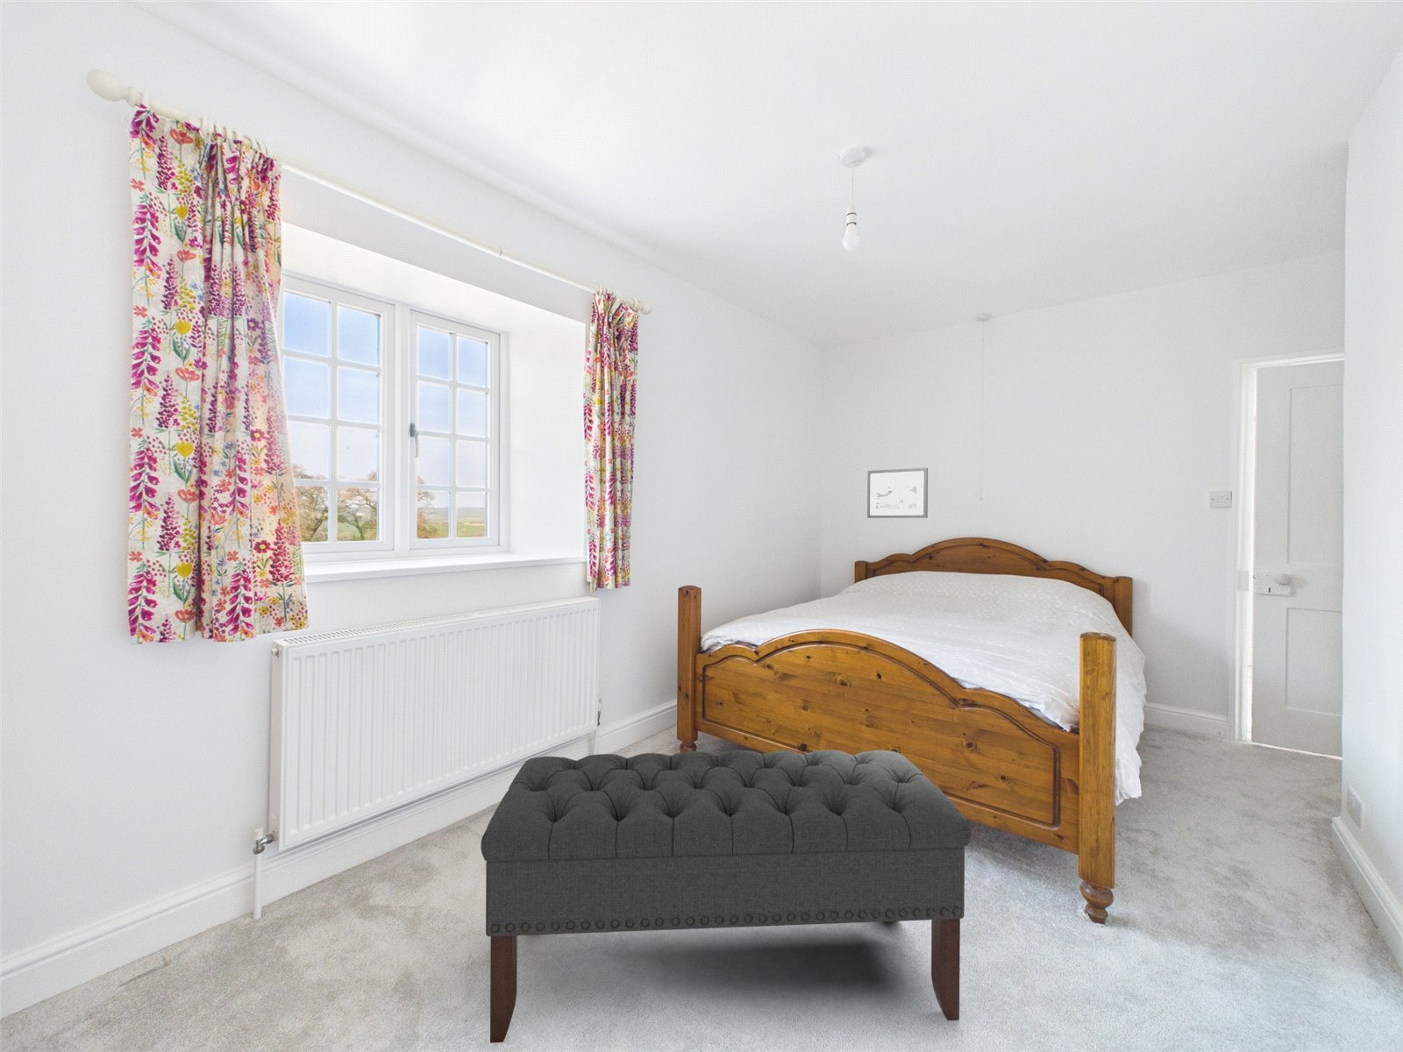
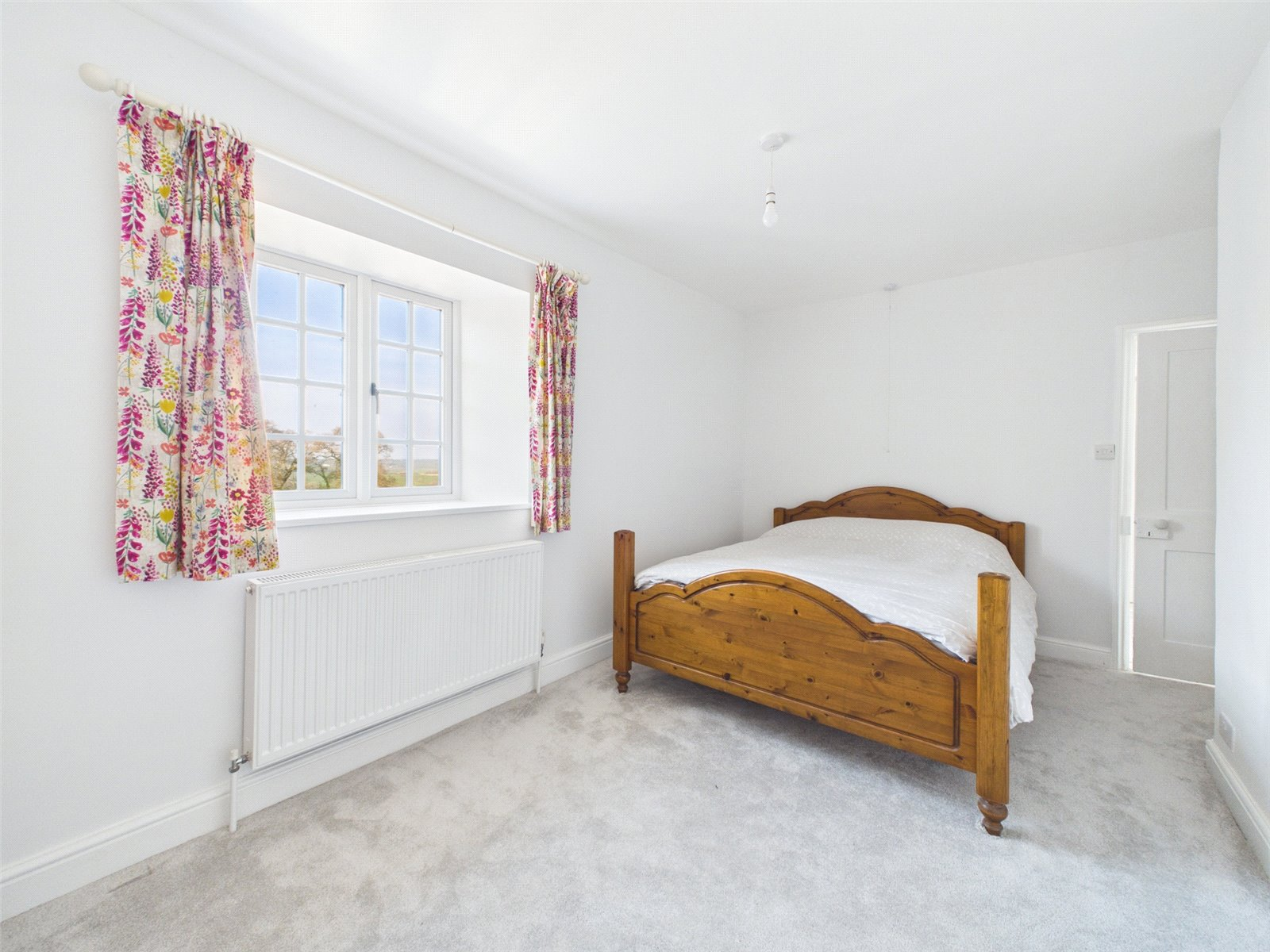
- bench (722, 872)
- picture frame (896, 494)
